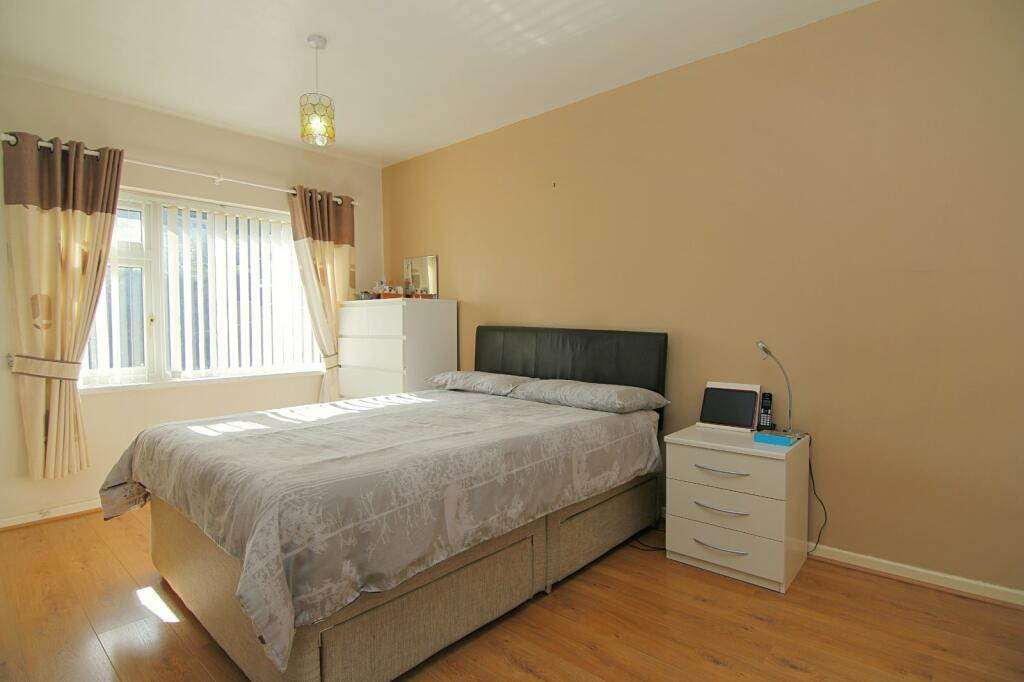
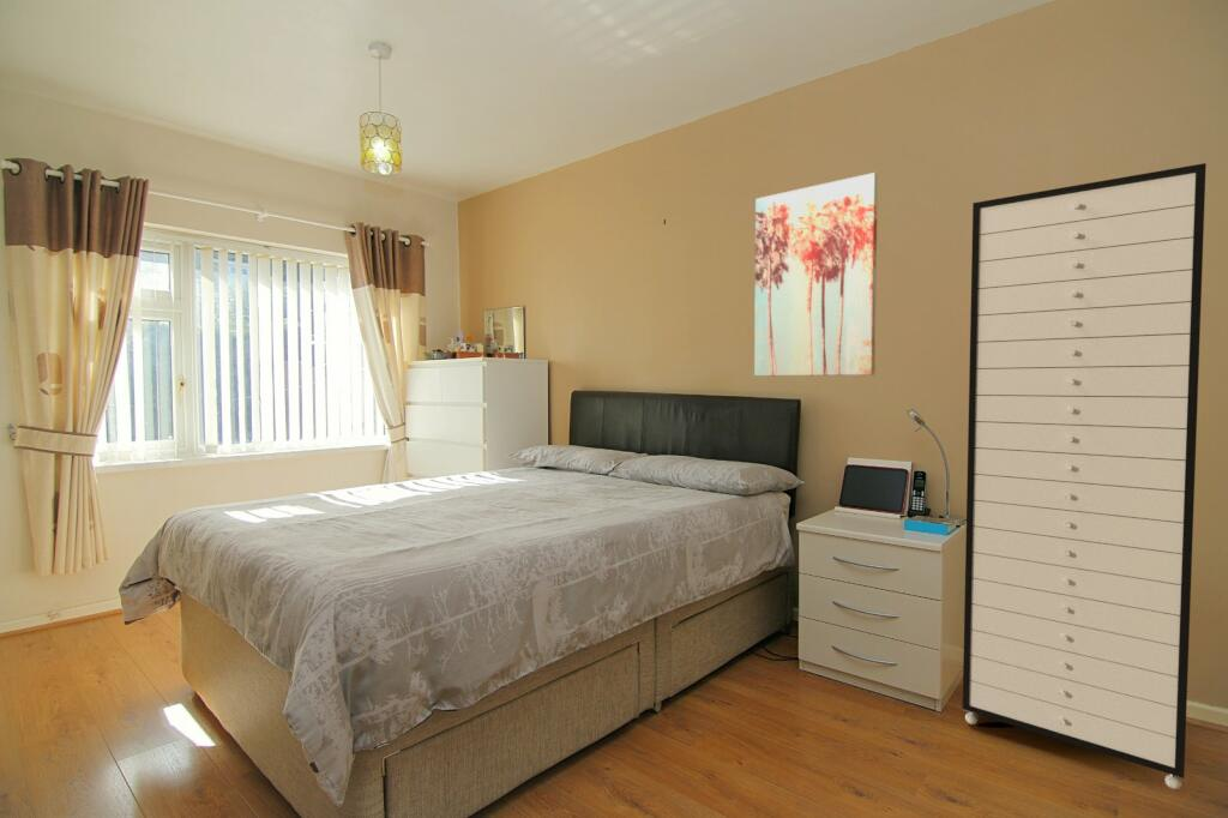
+ storage cabinet (1079, 468)
+ wall art (811, 281)
